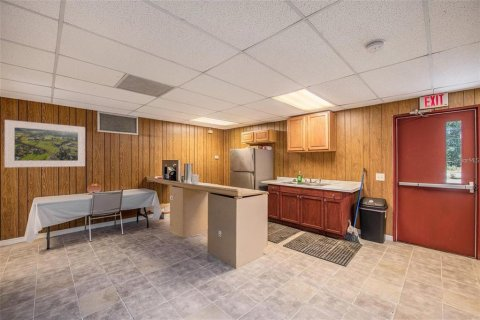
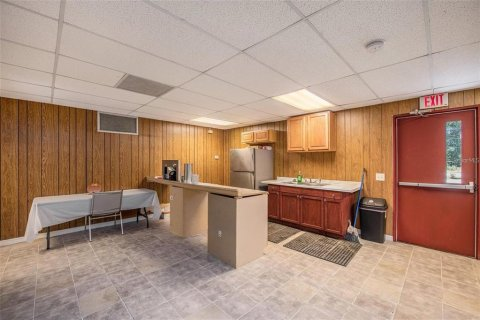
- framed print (48, 145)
